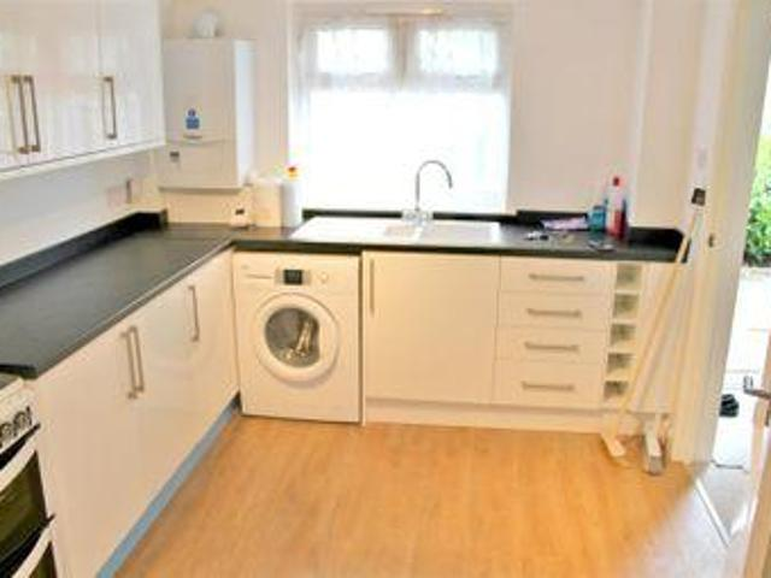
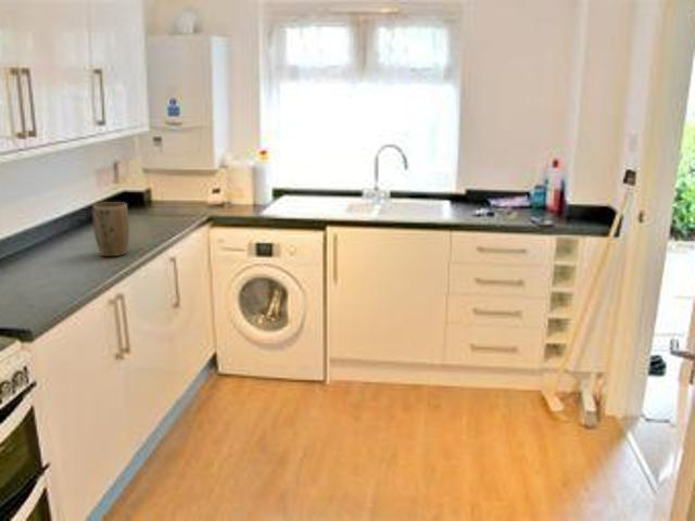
+ plant pot (111, 229)
